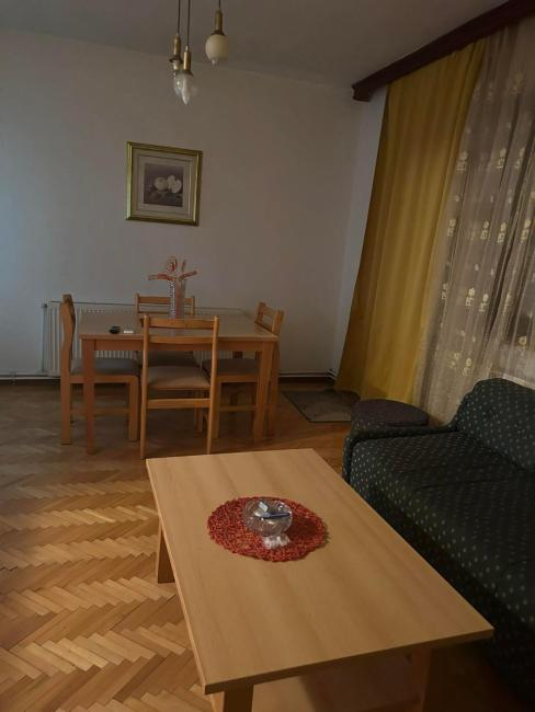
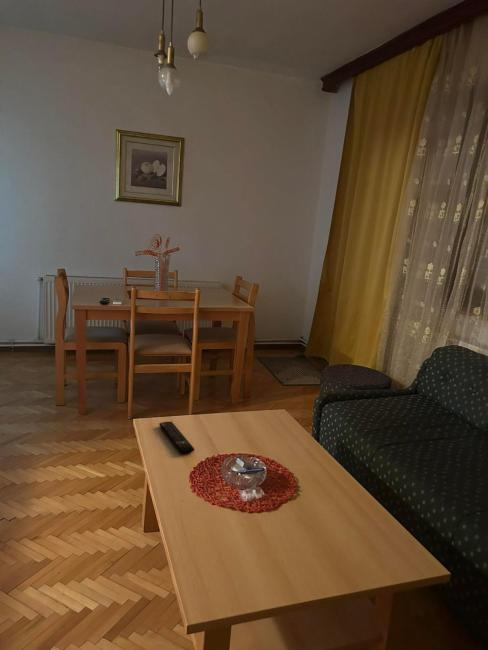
+ remote control (175, 436)
